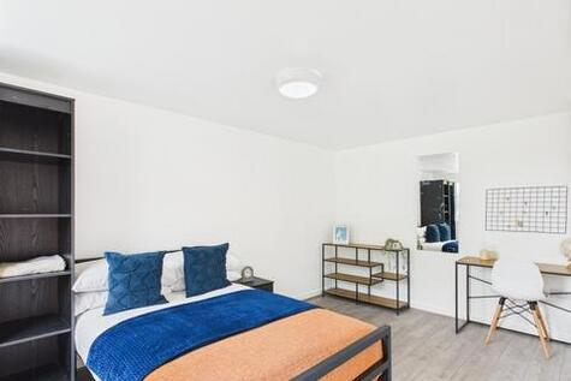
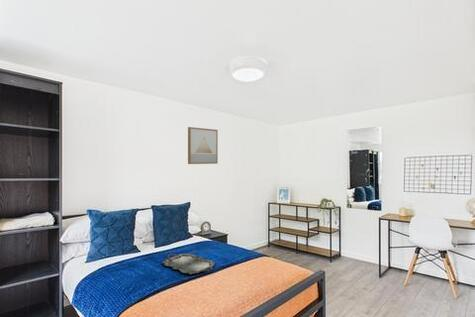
+ wall art (203, 146)
+ serving tray (188, 262)
